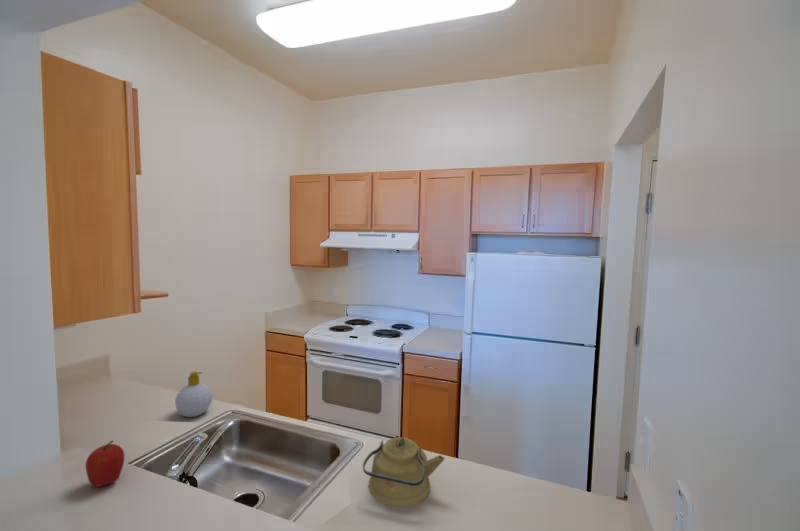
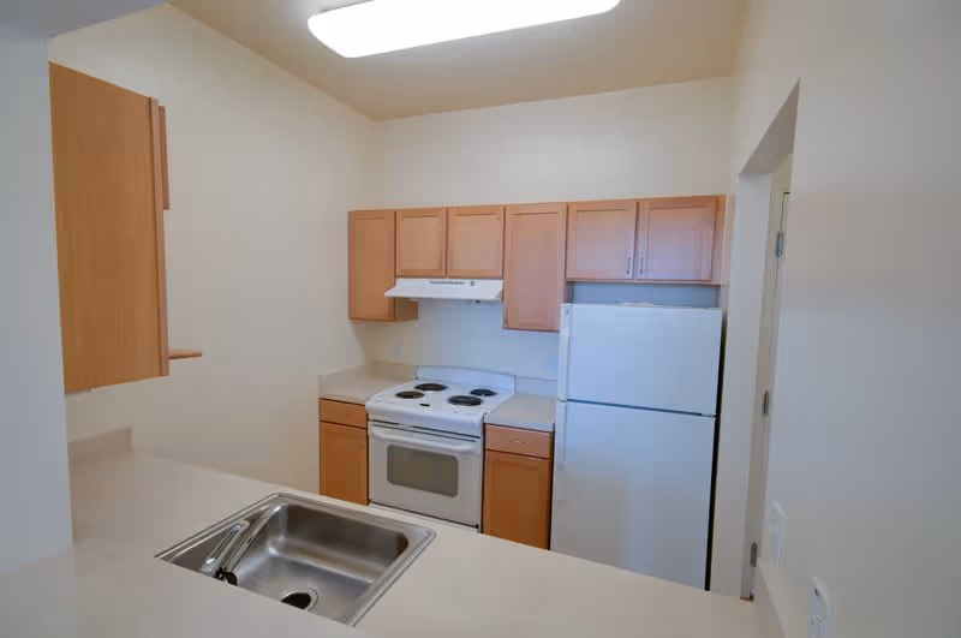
- fruit (105, 463)
- soap bottle (194, 392)
- kettle (406, 463)
